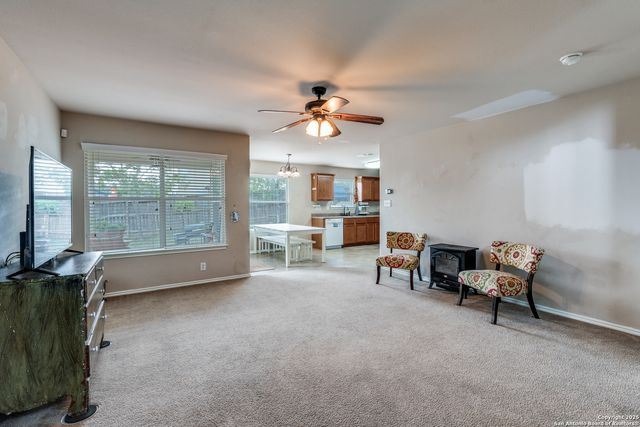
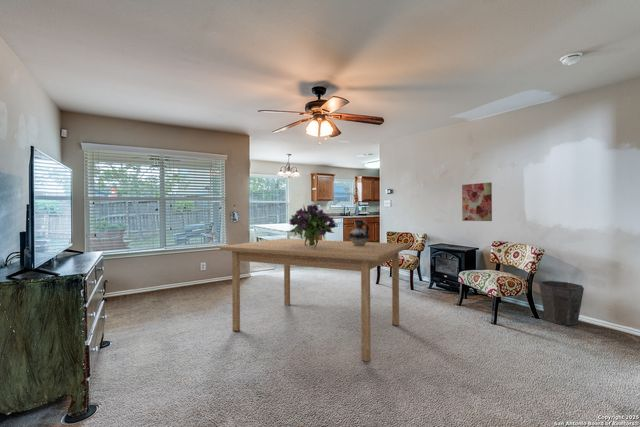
+ waste bin (560, 302)
+ wall art (476, 202)
+ table (317, 267)
+ ceramic jug (359, 232)
+ bouquet (311, 225)
